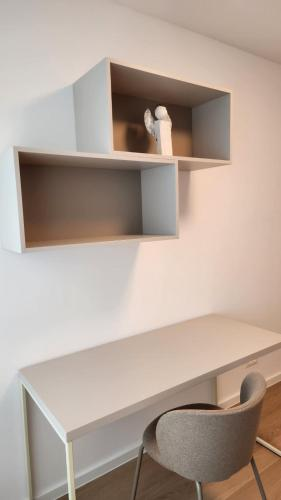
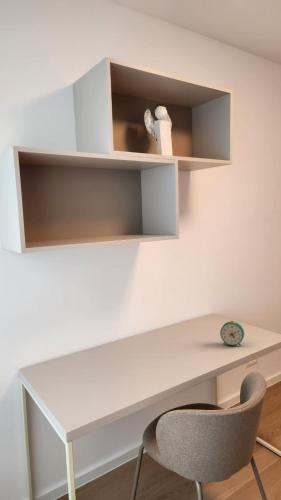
+ alarm clock (232, 332)
